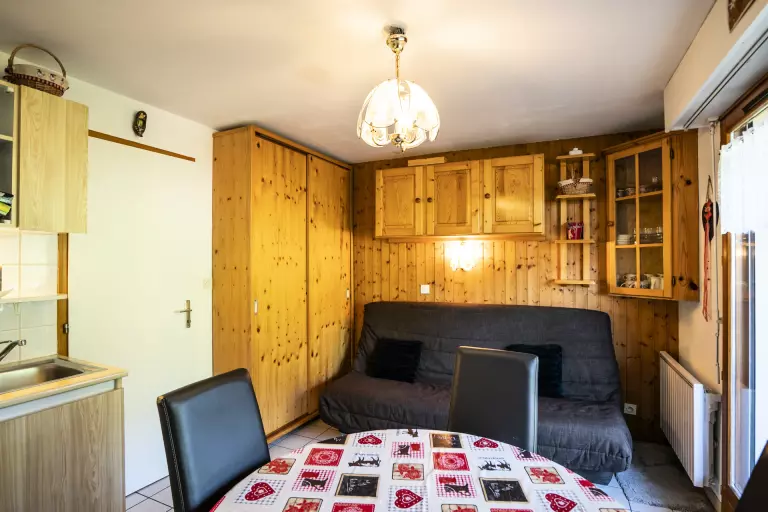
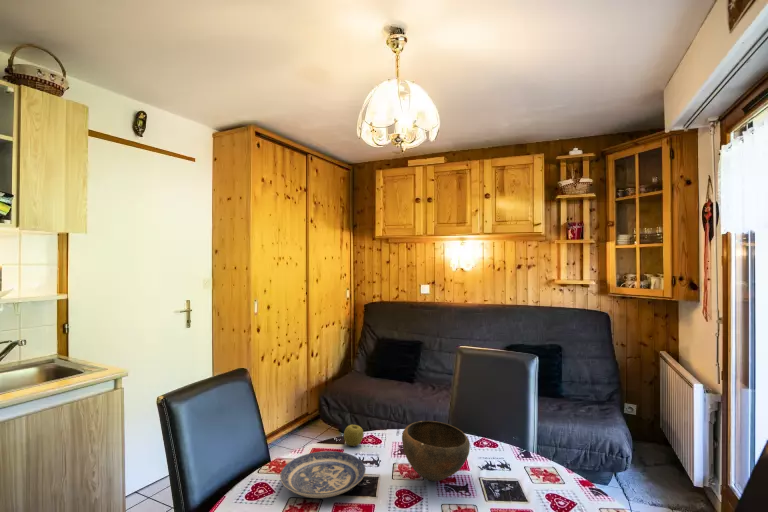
+ apple (353, 435)
+ plate (323, 476)
+ bowl (435, 454)
